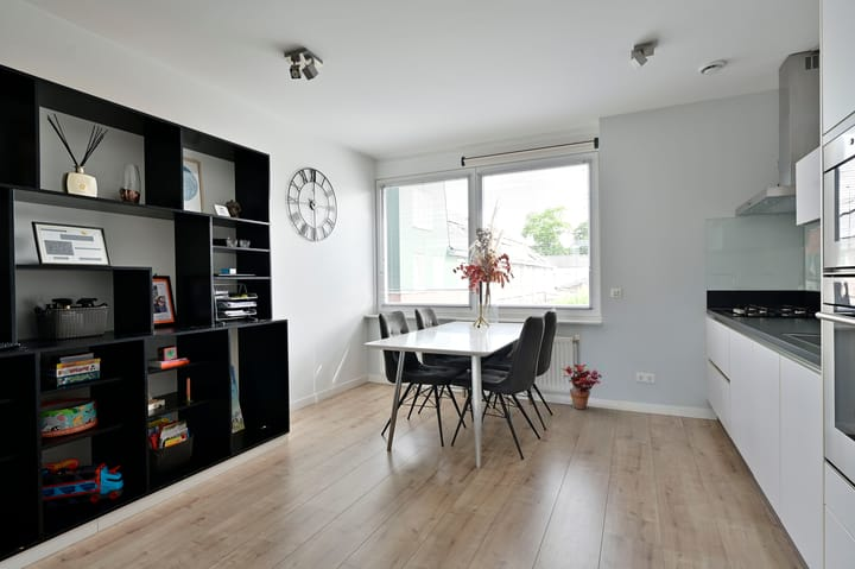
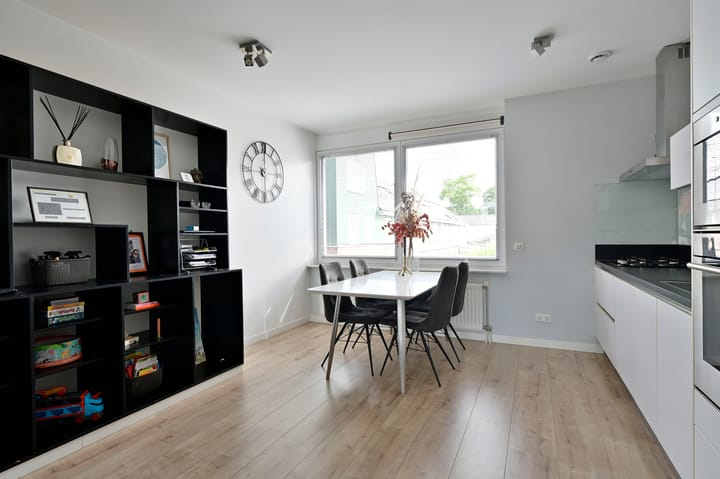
- potted plant (582, 386)
